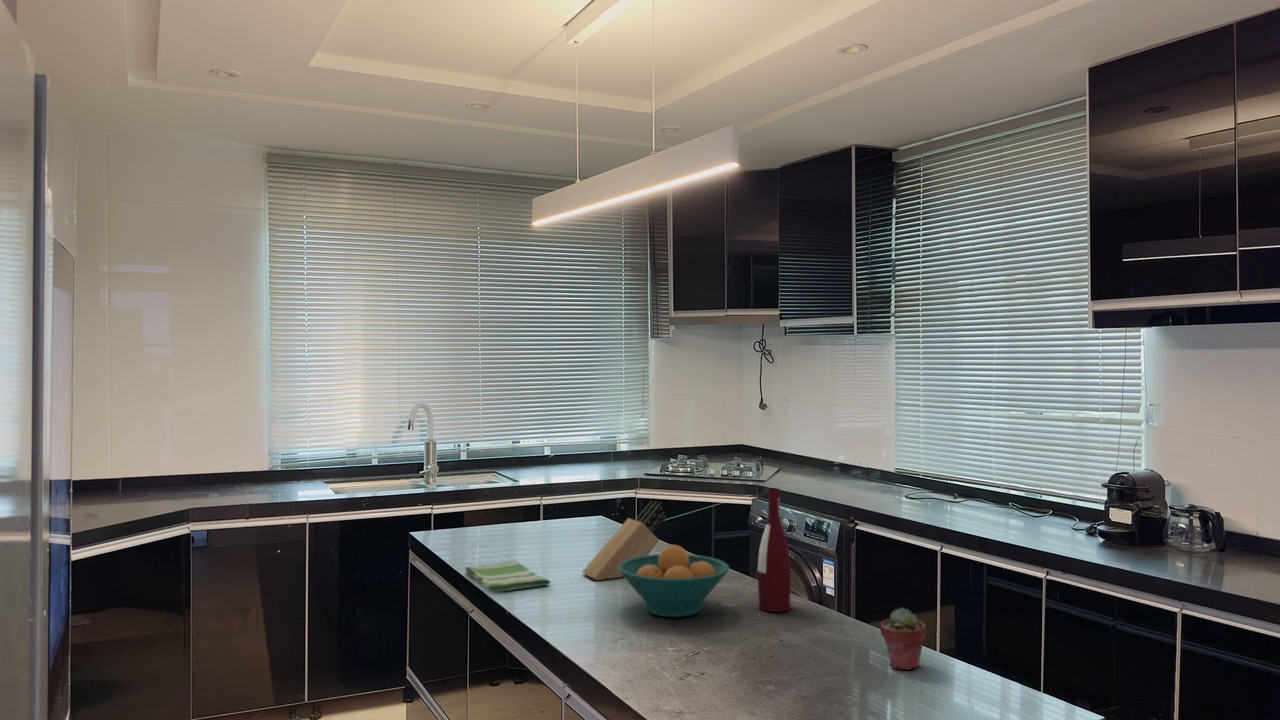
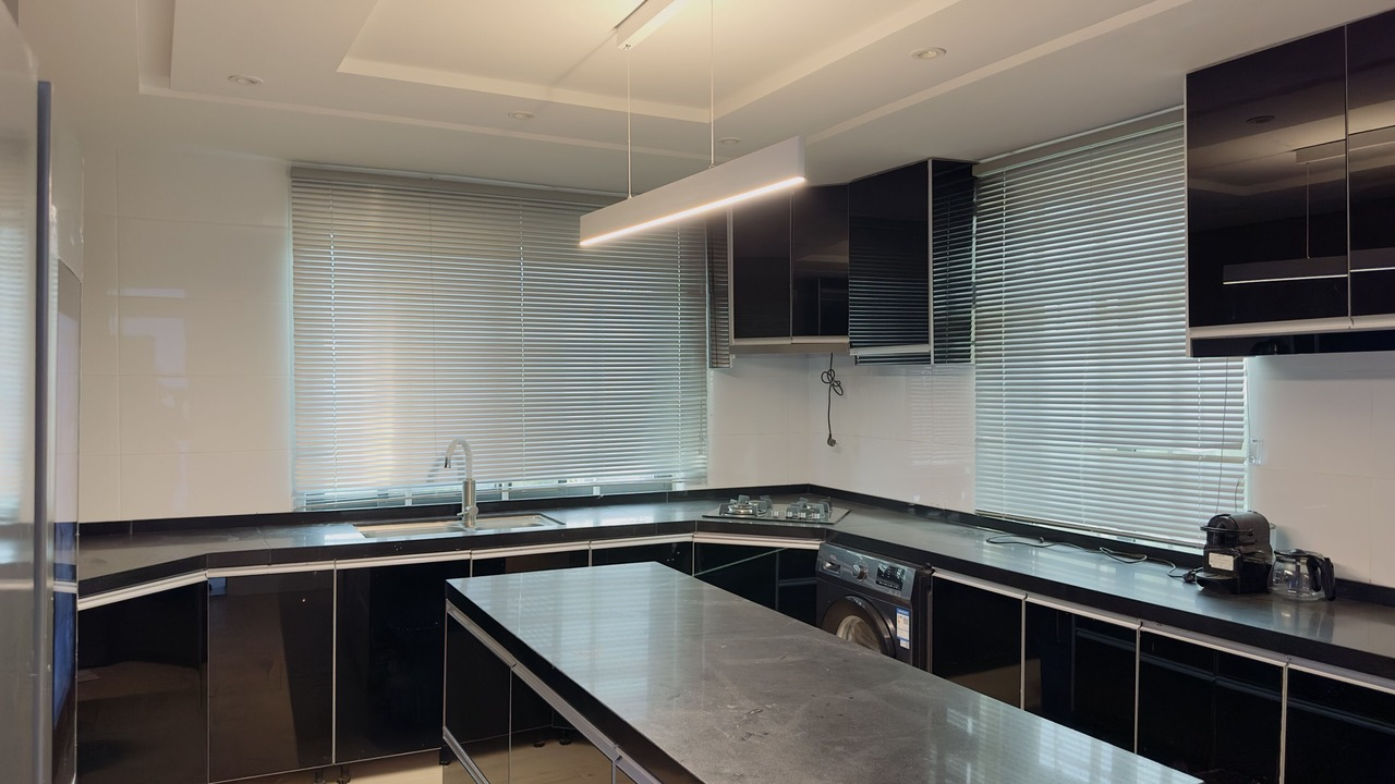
- knife block (626, 538)
- alcohol (774, 548)
- fruit bowl (673, 577)
- dish towel (505, 575)
- potted succulent (903, 636)
